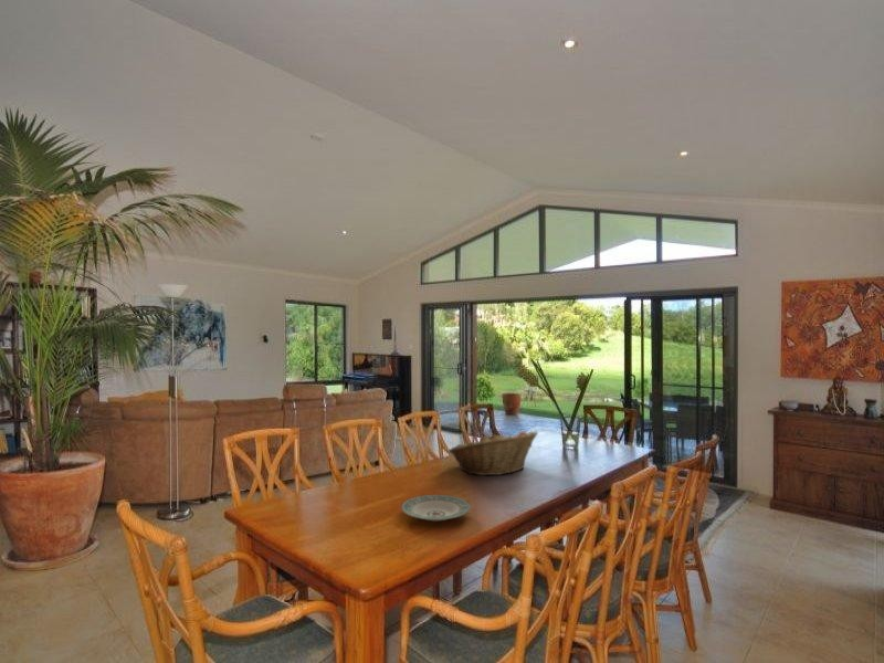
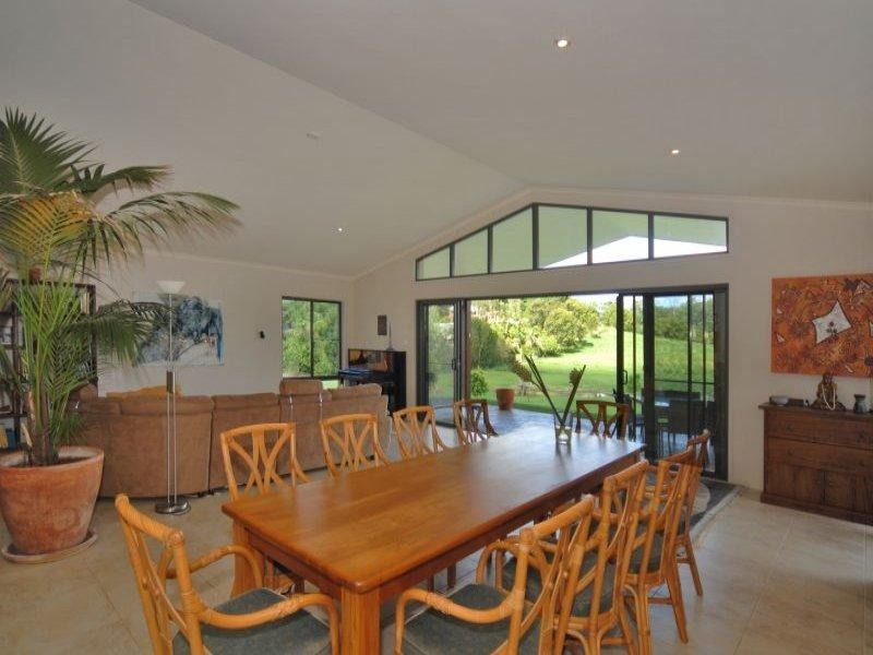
- plate (435, 511)
- fruit basket (494, 449)
